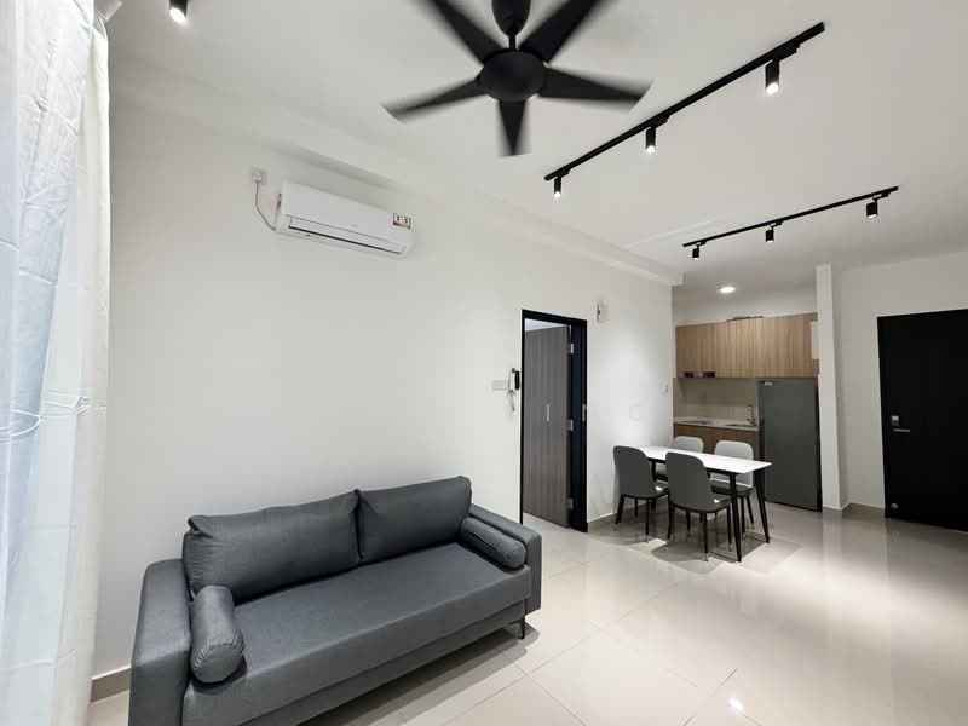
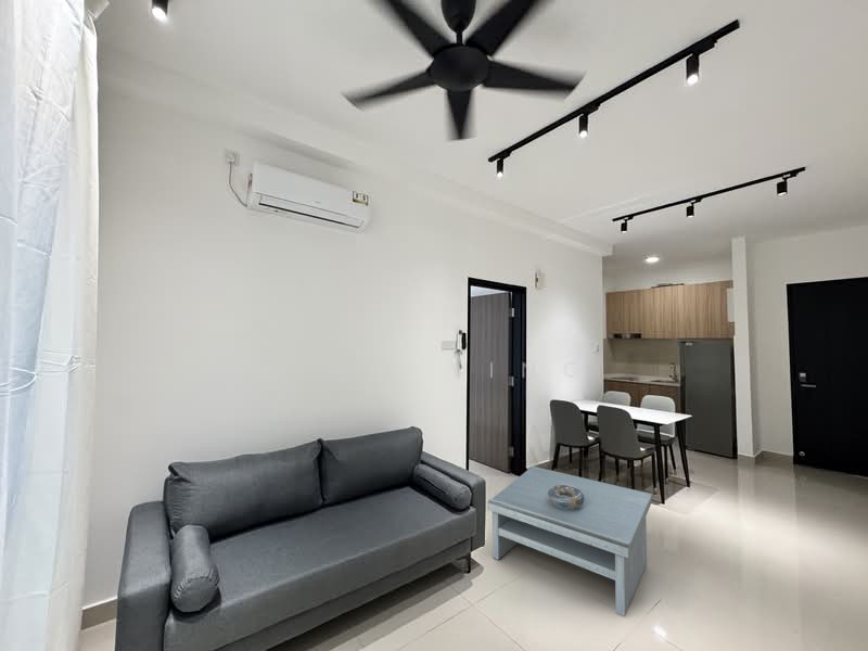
+ decorative bowl (565, 493)
+ coffee table (570, 525)
